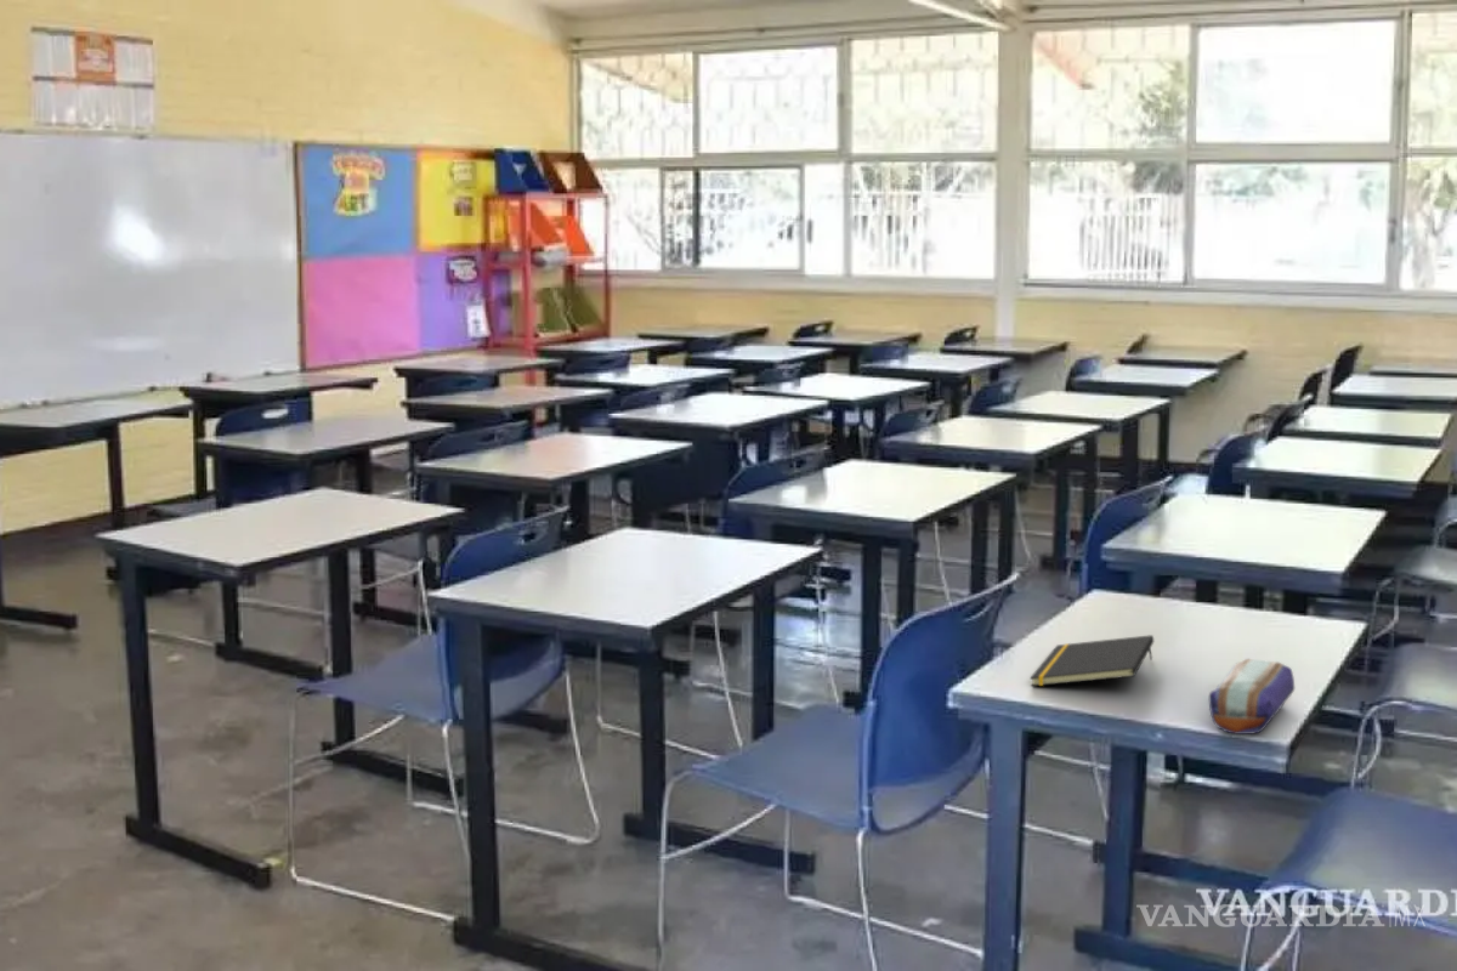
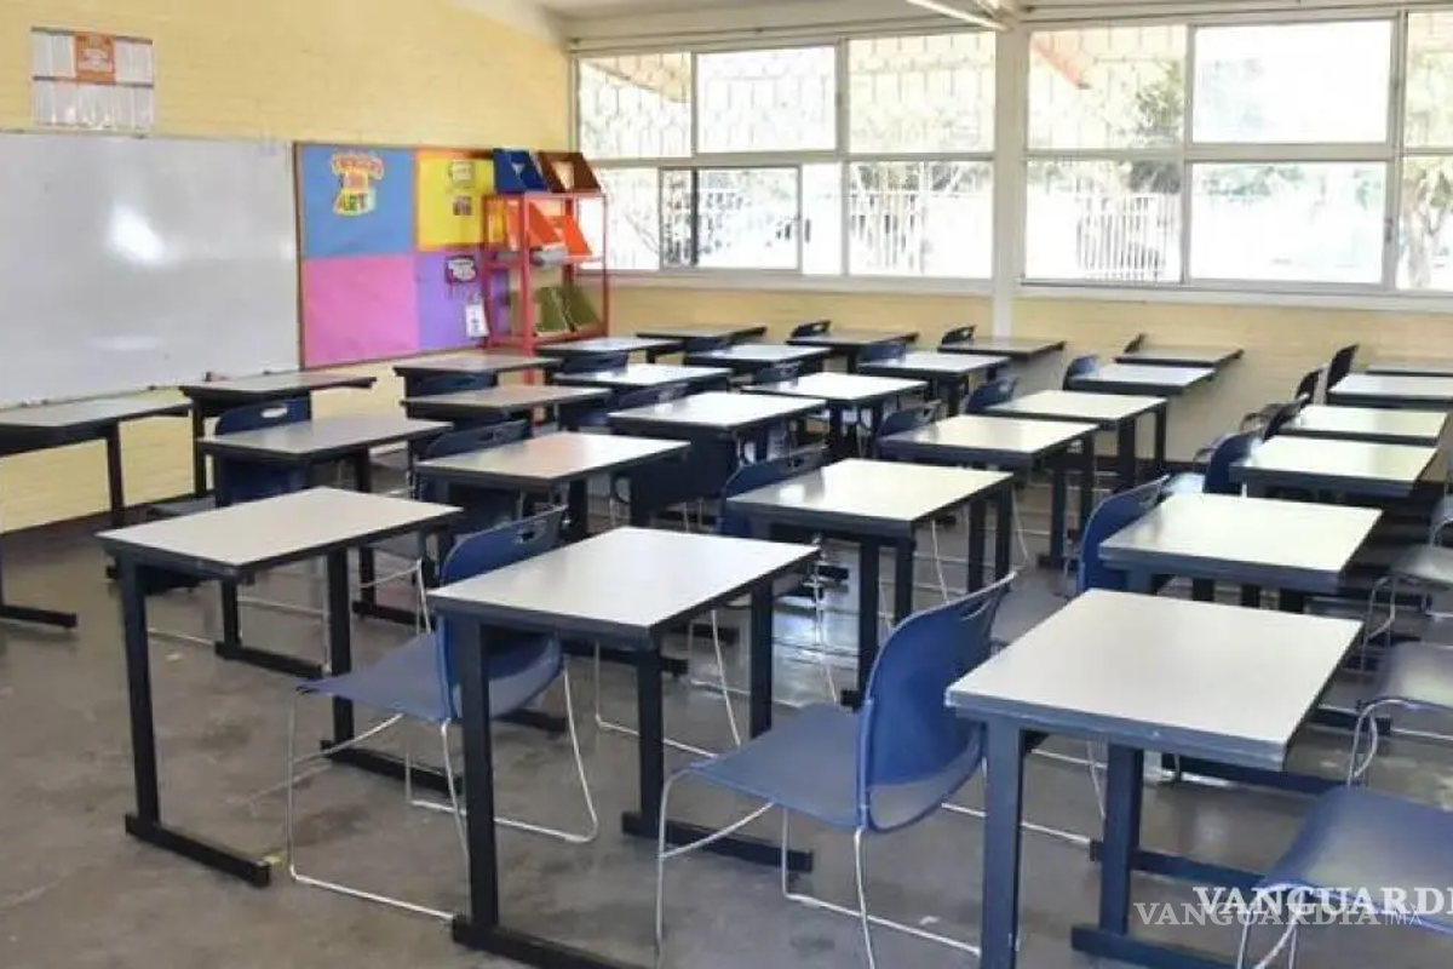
- notepad (1093, 659)
- pencil case (1253, 693)
